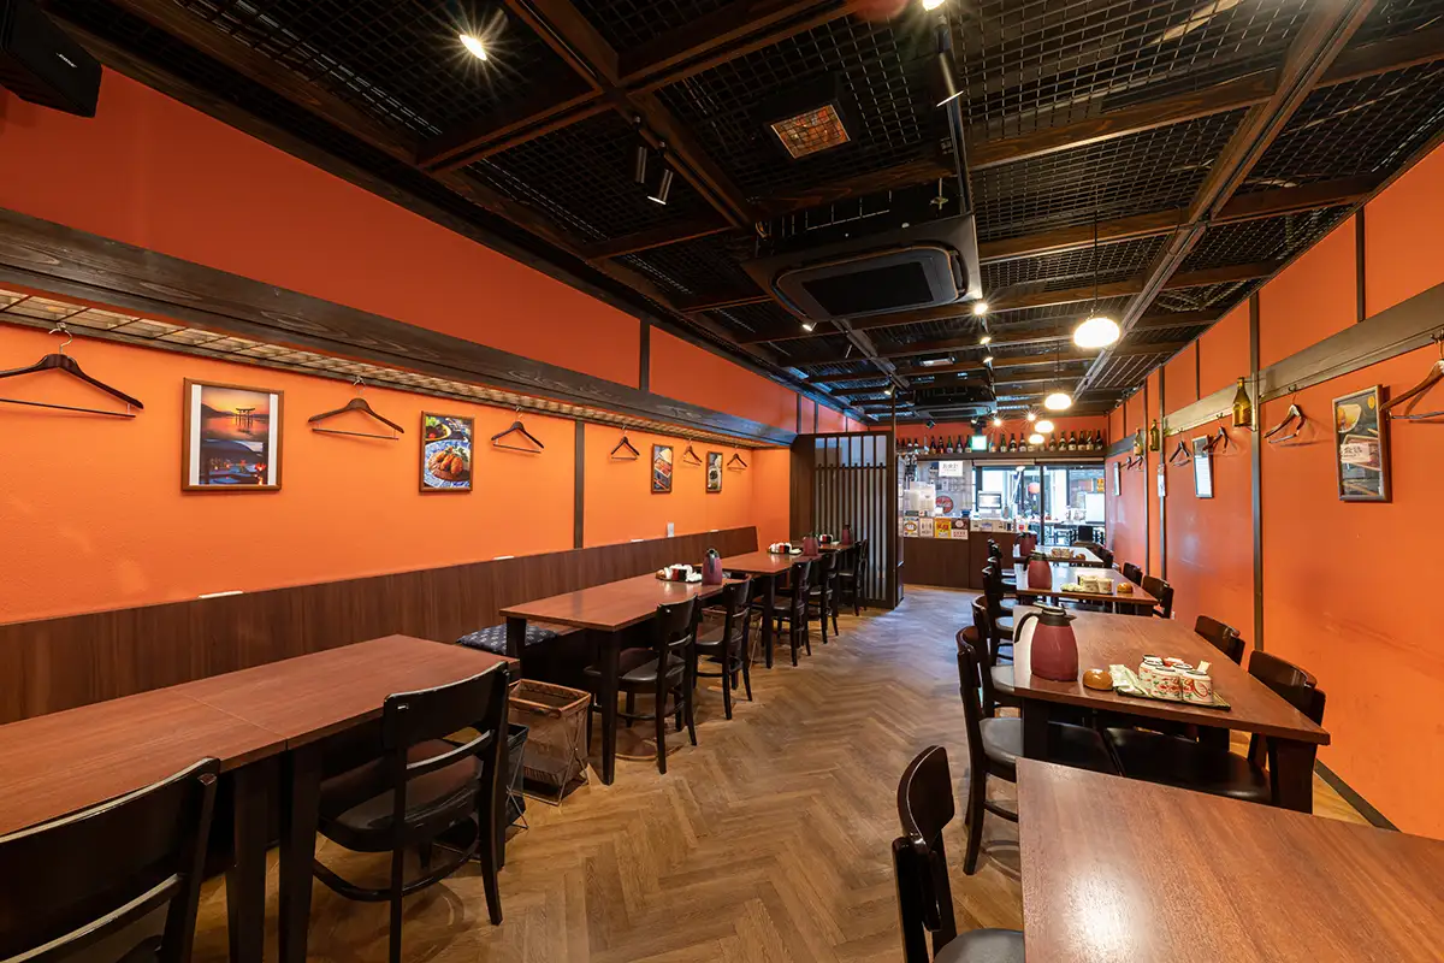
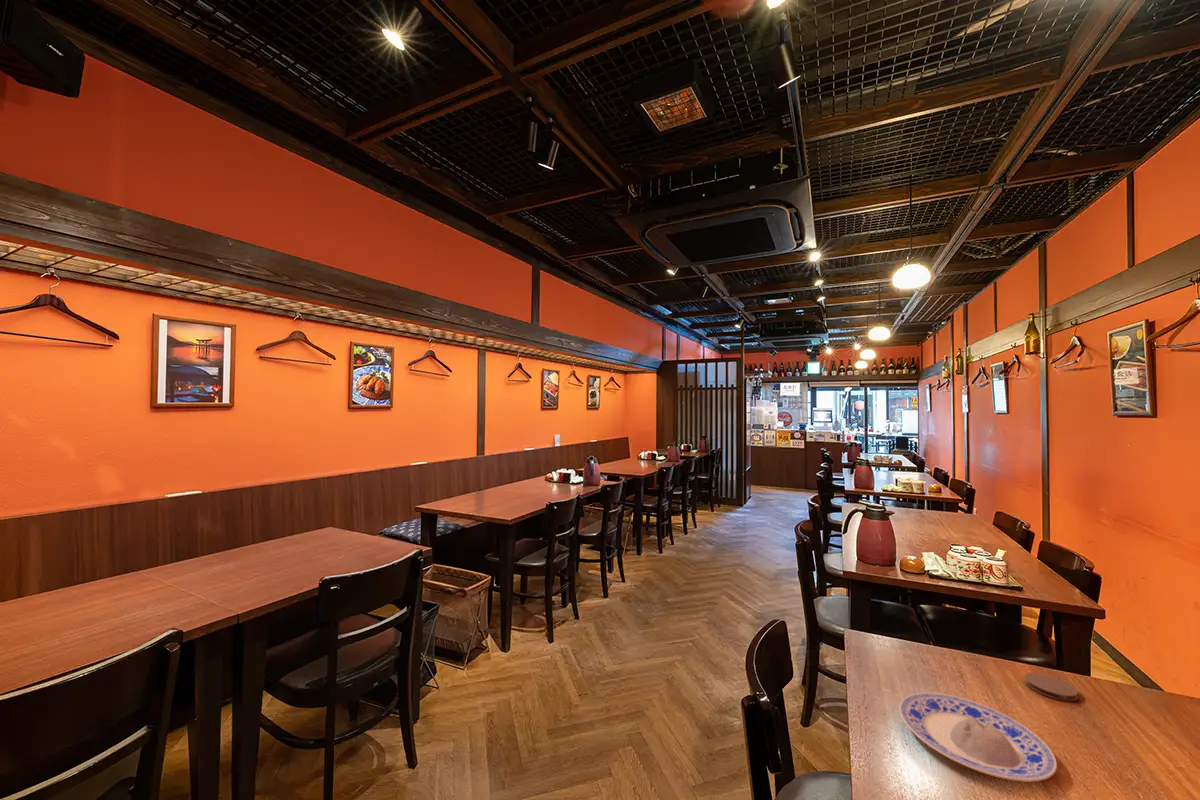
+ coaster (1050, 686)
+ plate (971, 730)
